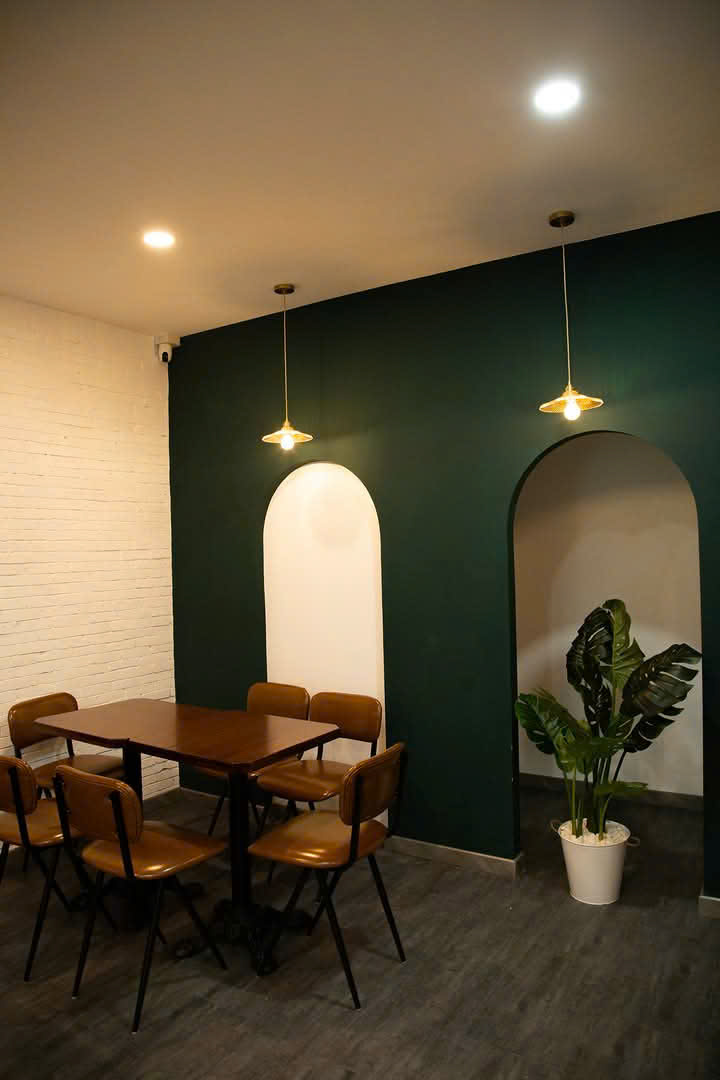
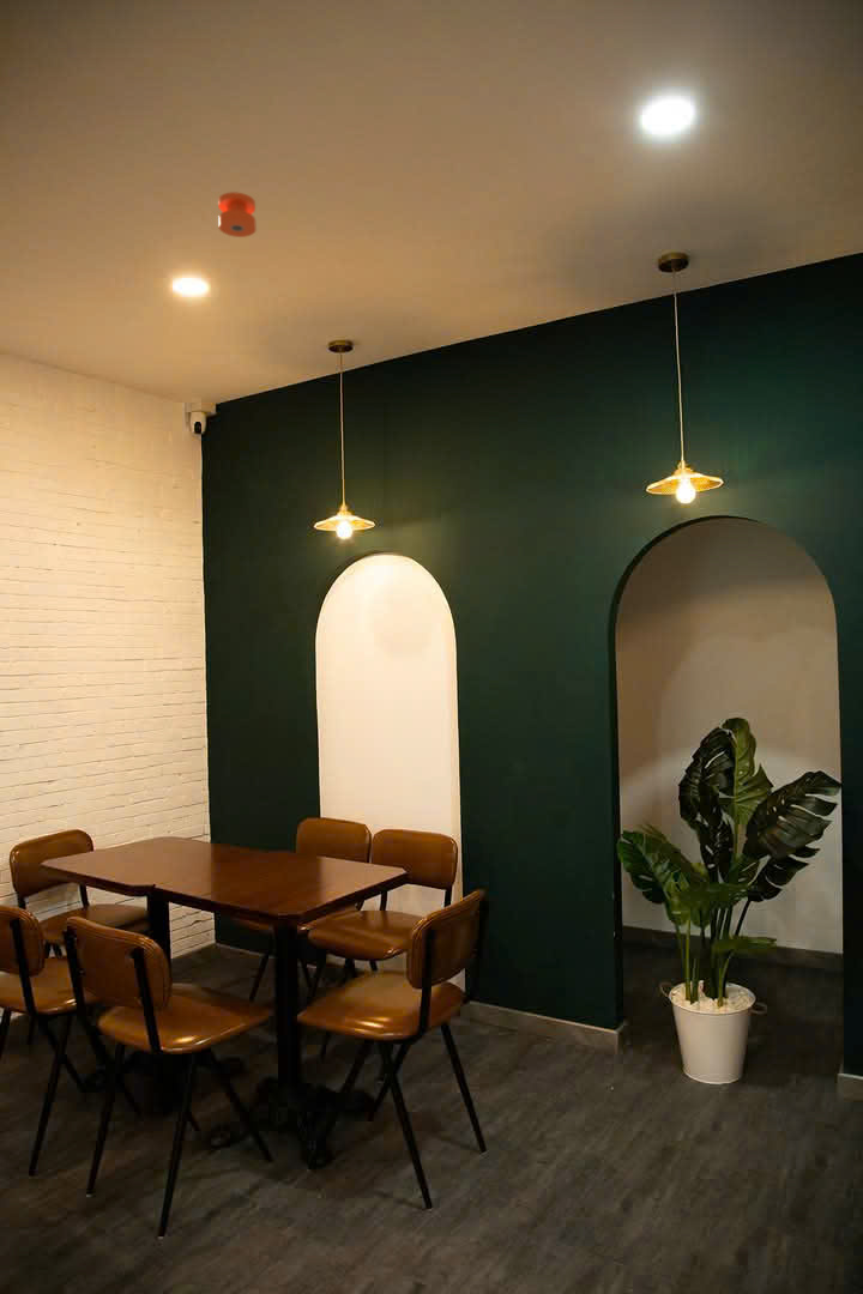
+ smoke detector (236, 214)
